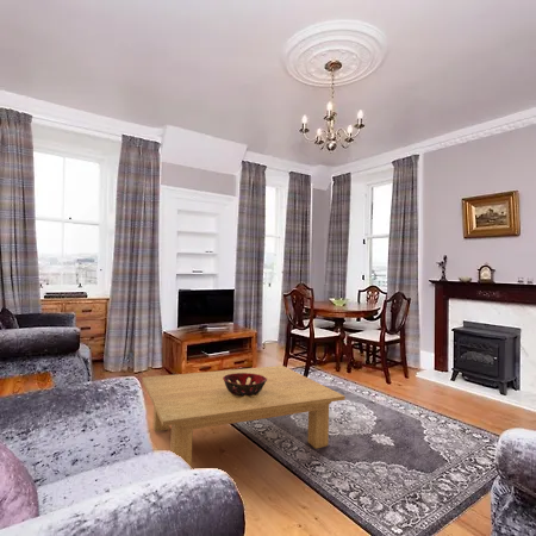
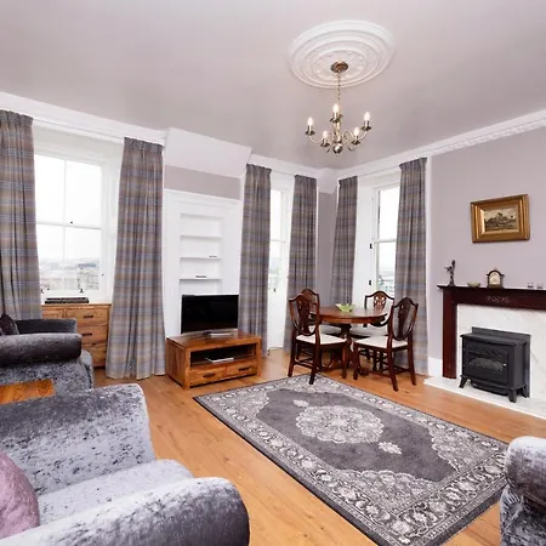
- decorative bowl (244, 384)
- coffee table (237, 411)
